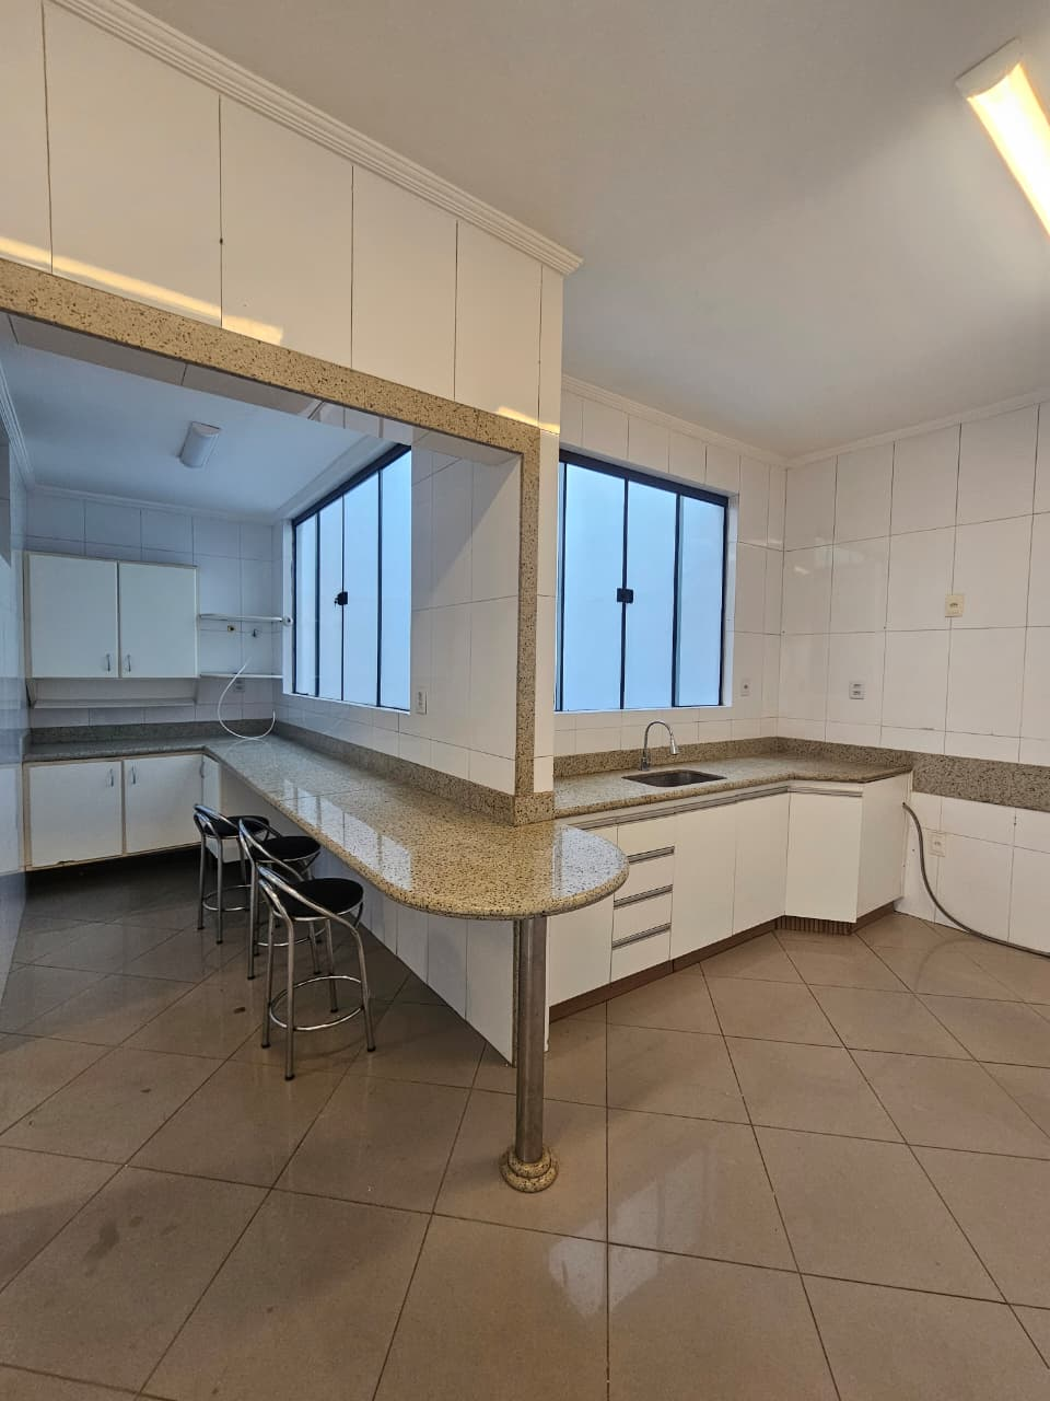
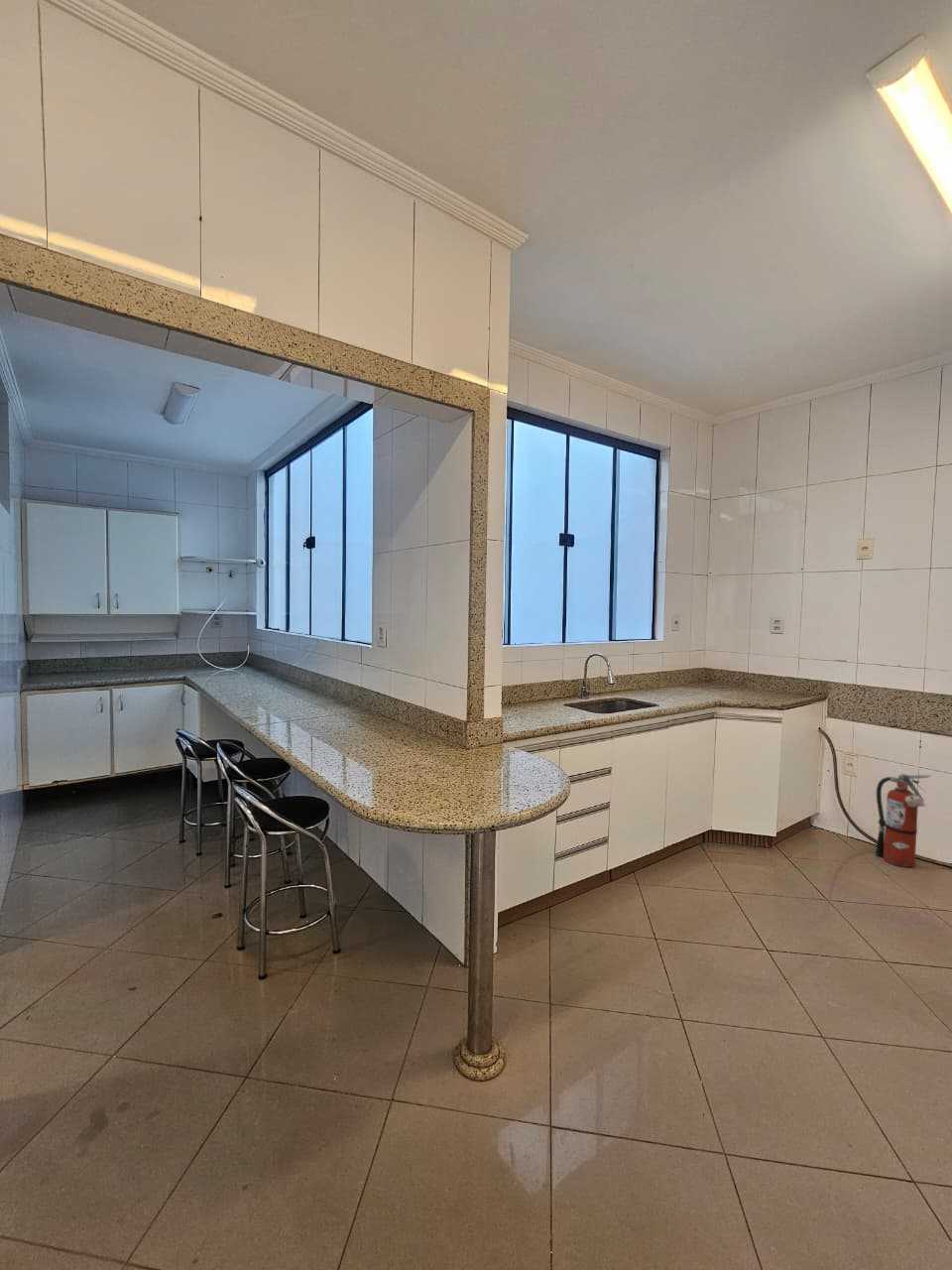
+ fire extinguisher (899, 817)
